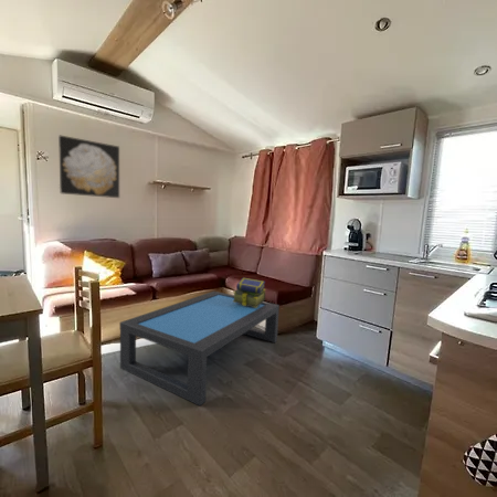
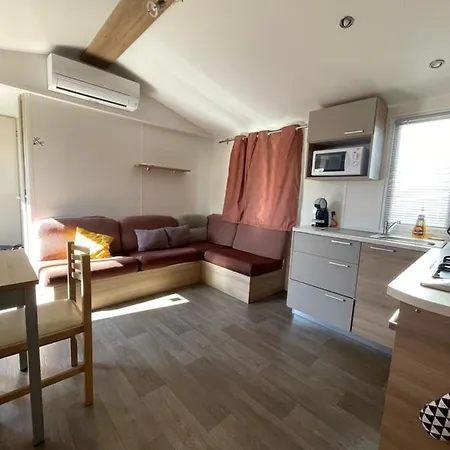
- wall art (91, 168)
- stack of books (251, 292)
- coffee table (209, 332)
